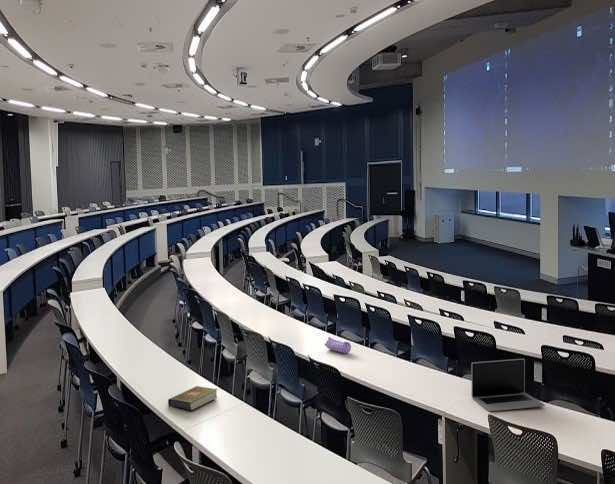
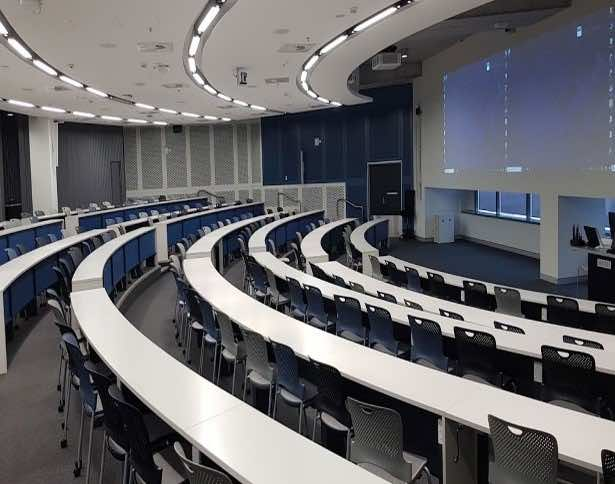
- laptop (507, 384)
- pencil case (338, 345)
- book (193, 397)
